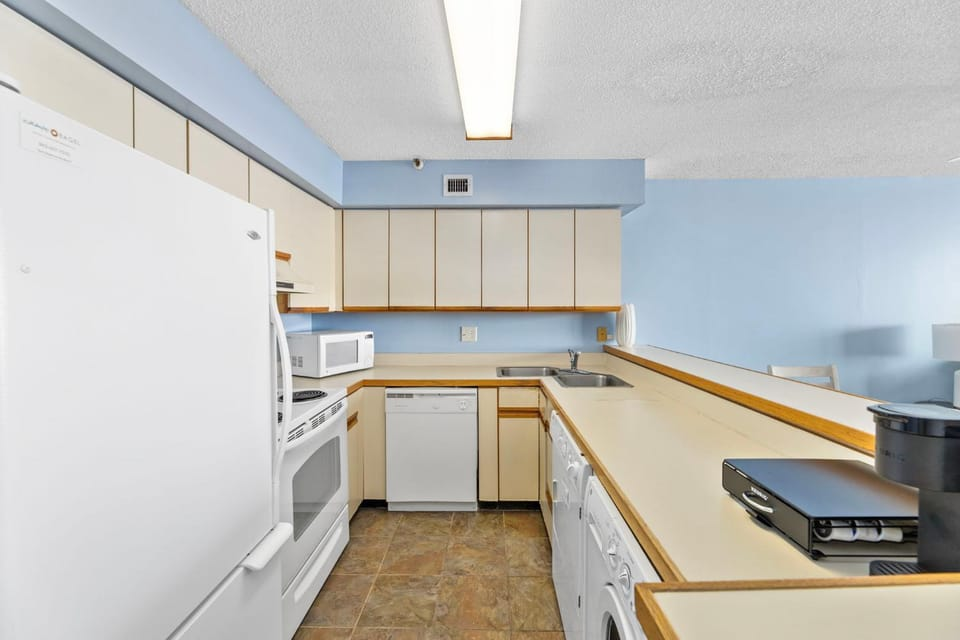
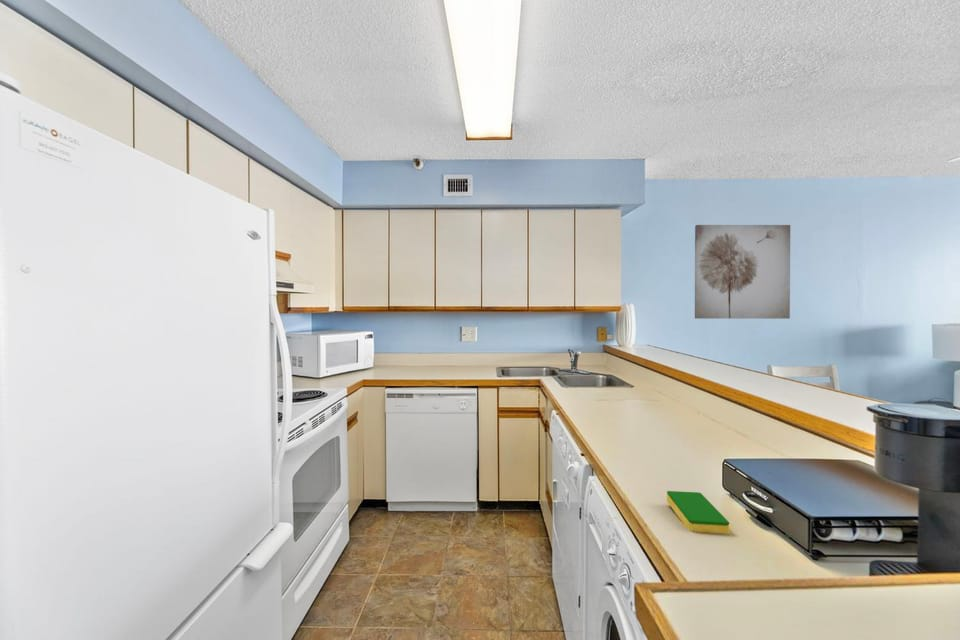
+ dish sponge (695, 511)
+ wall art (742, 271)
